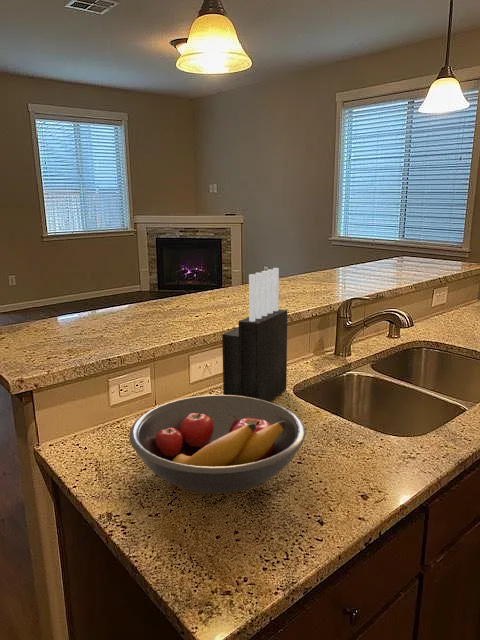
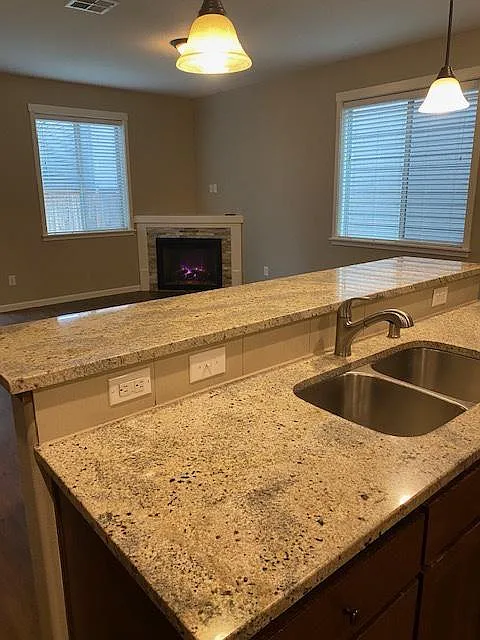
- fruit bowl (217, 442)
- knife block (252, 334)
